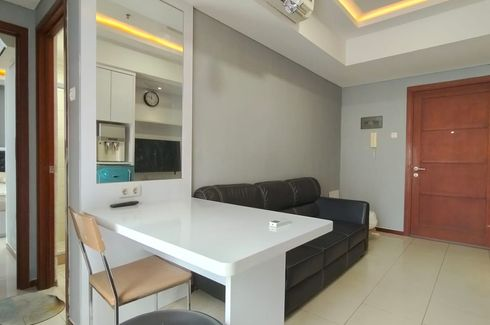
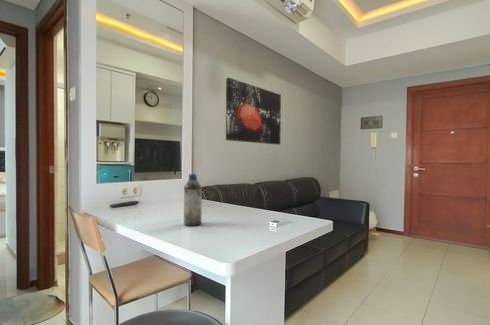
+ water bottle (192, 199)
+ wall art (256, 114)
